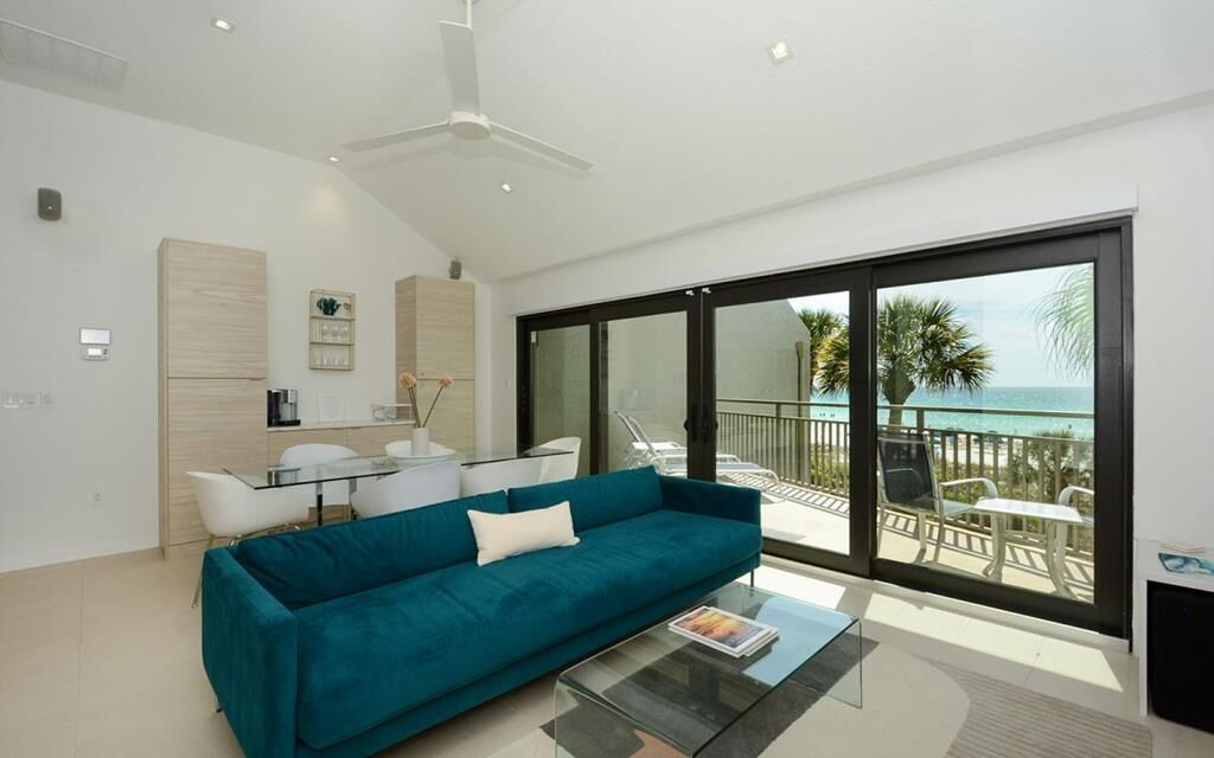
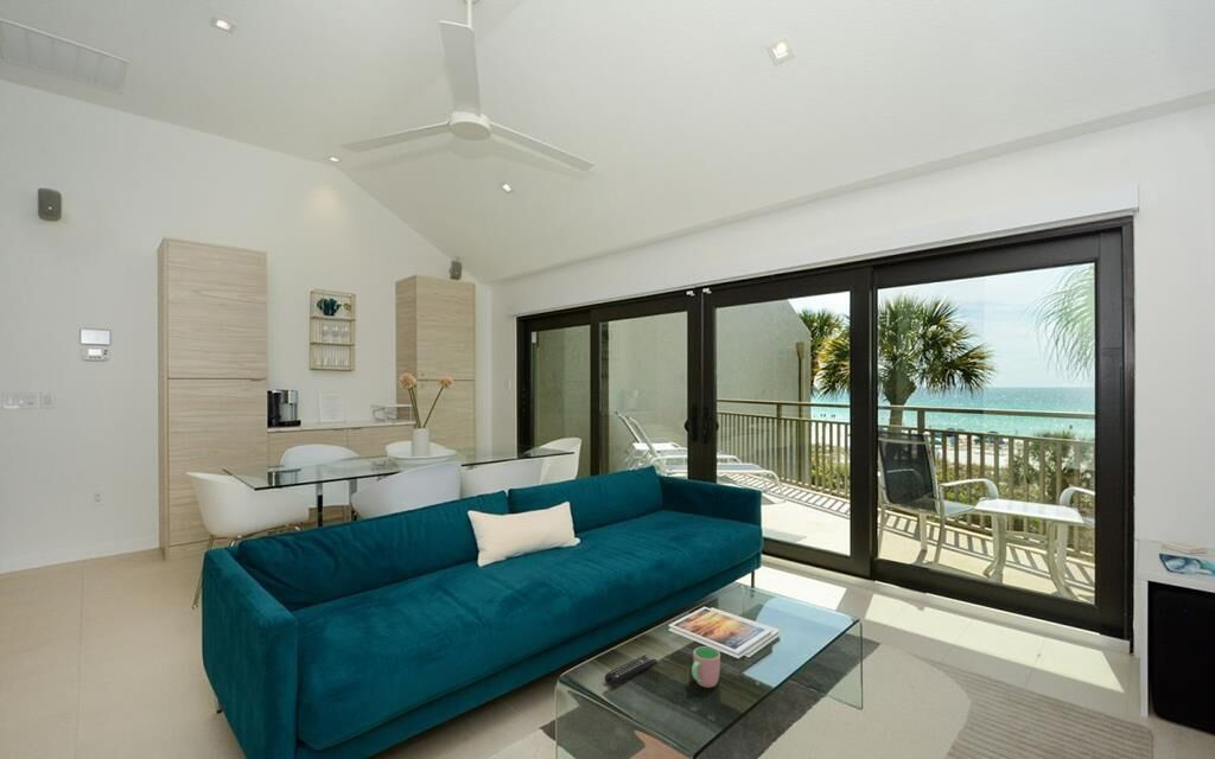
+ cup (704, 669)
+ remote control (631, 669)
